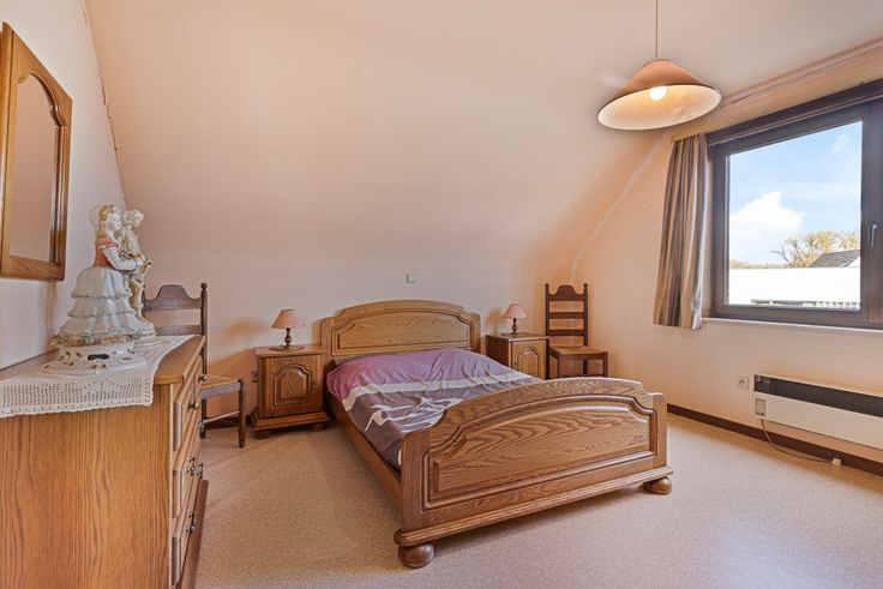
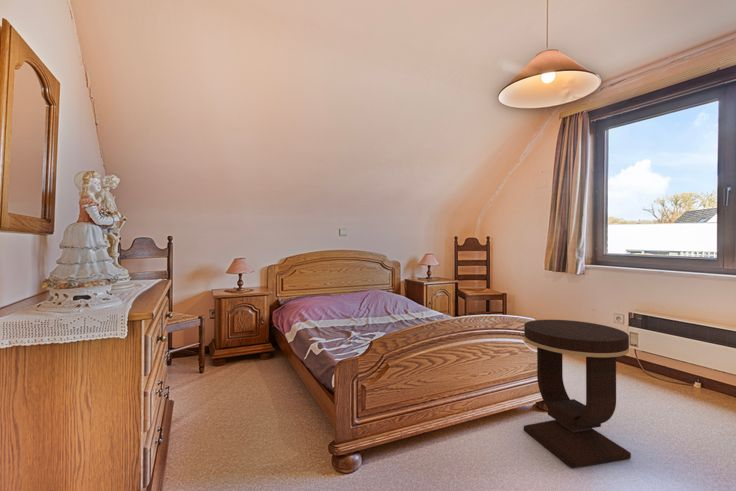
+ side table (564, 387)
